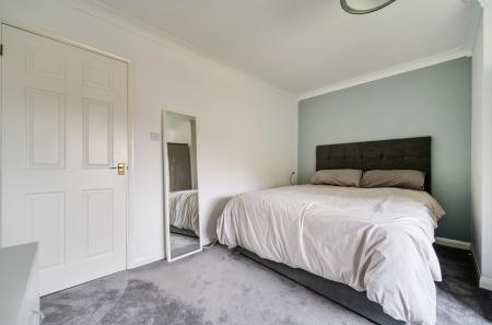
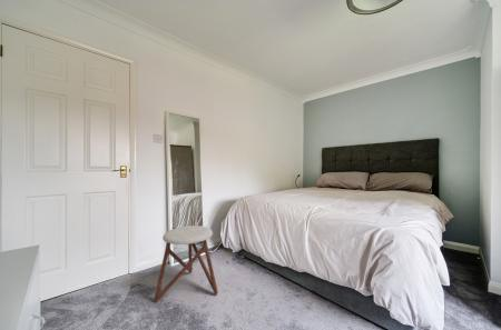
+ stool (183, 261)
